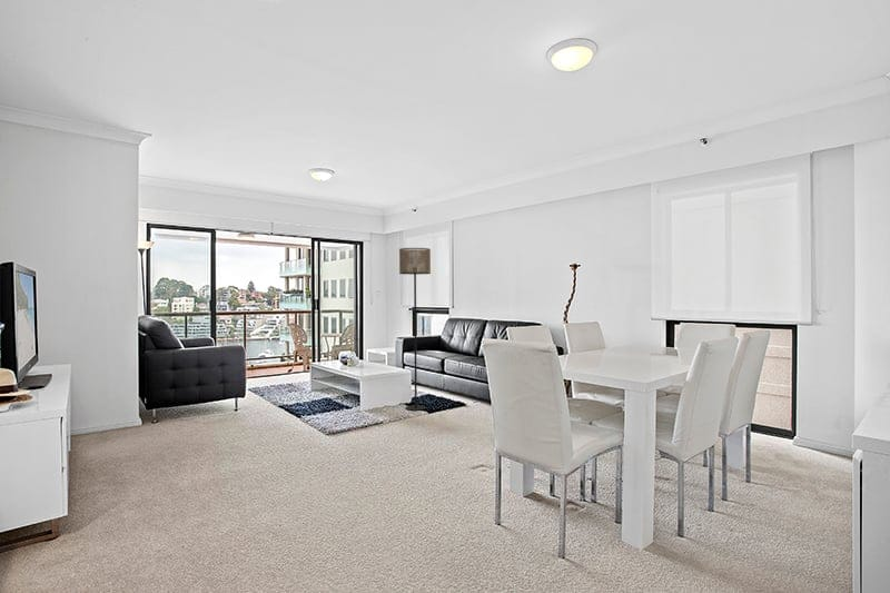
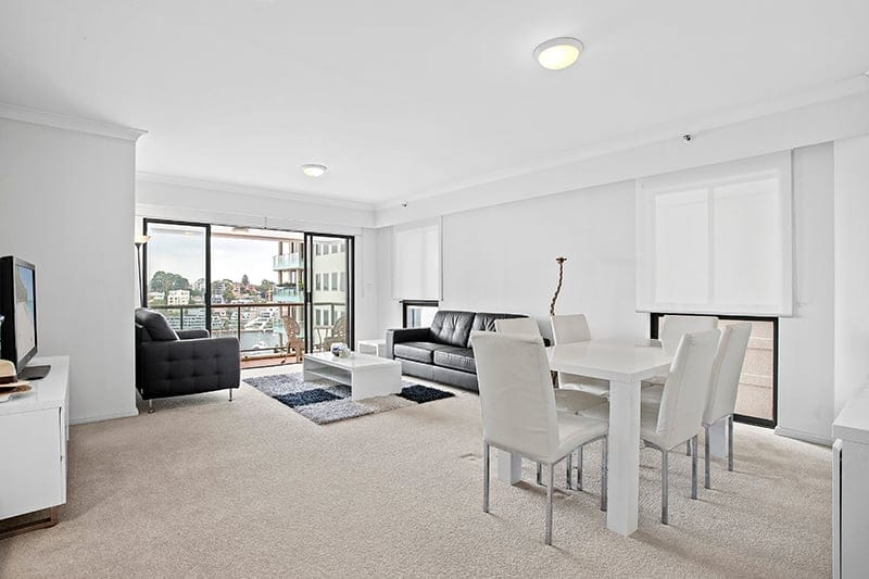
- floor lamp (415, 328)
